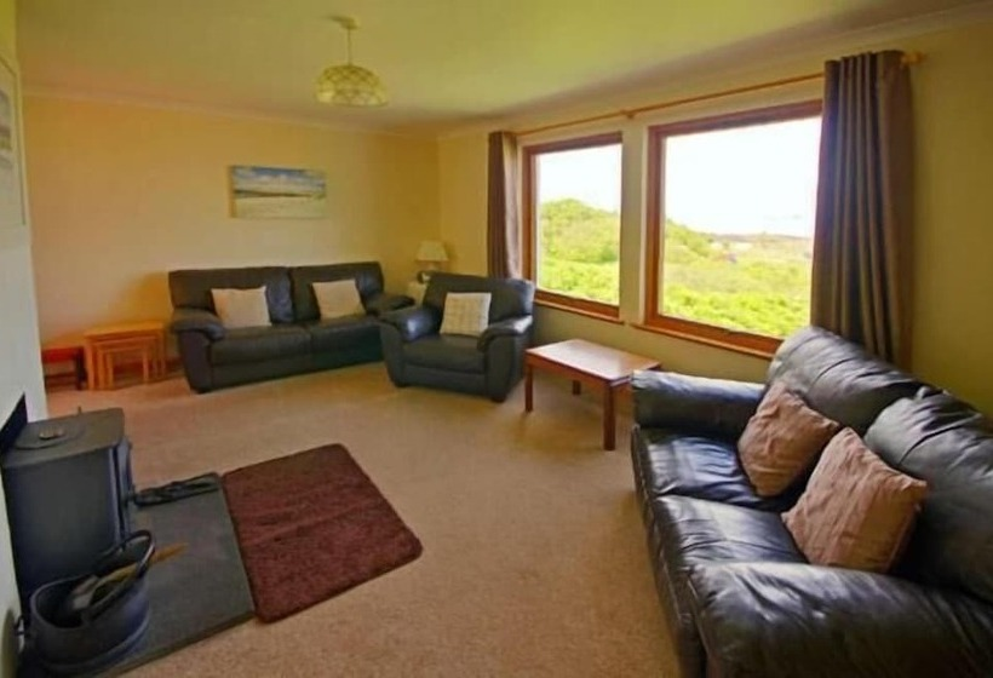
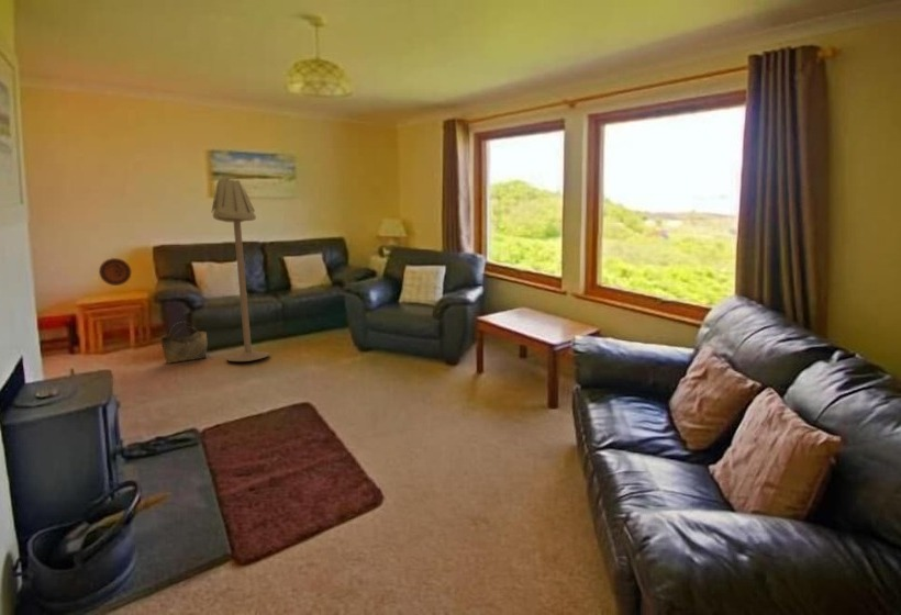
+ floor lamp (238, 268)
+ basket (185, 342)
+ decorative plate (115, 271)
